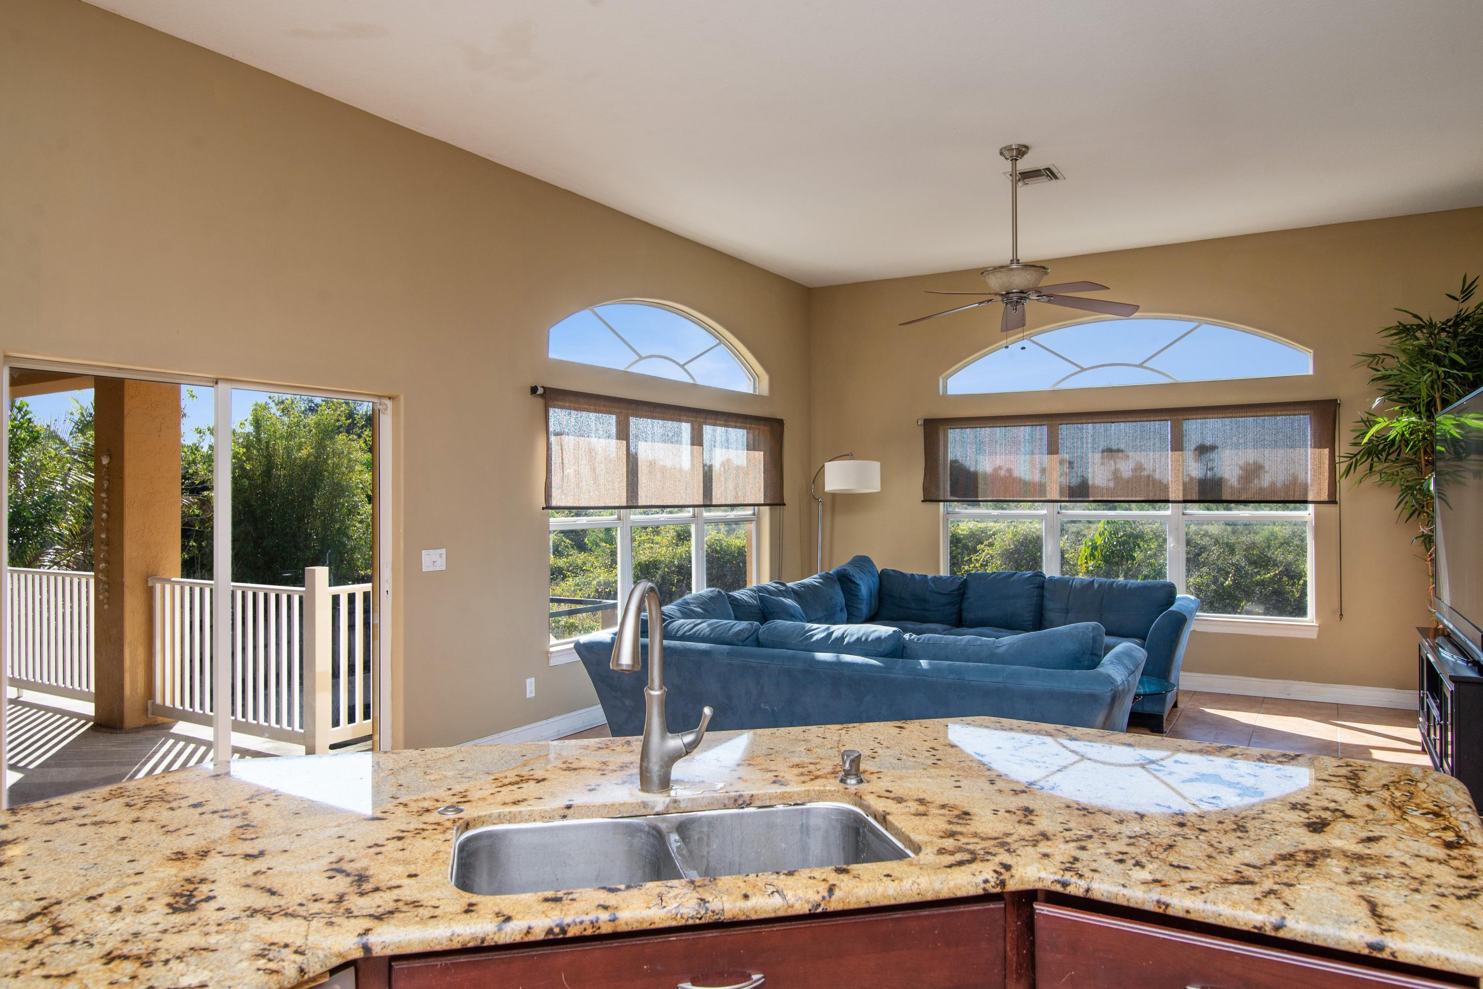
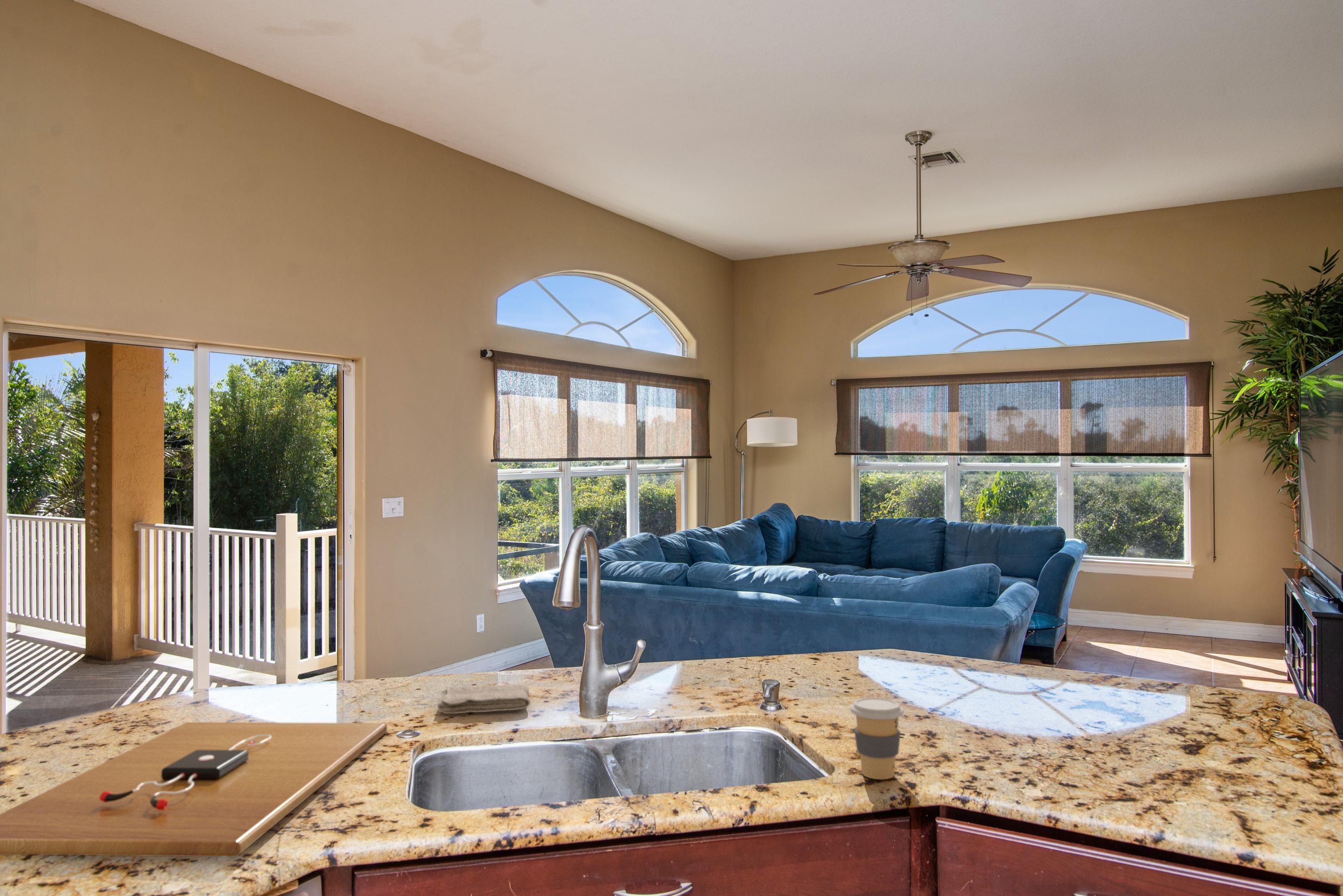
+ coffee cup (877, 738)
+ cutting board (206, 770)
+ washcloth (485, 697)
